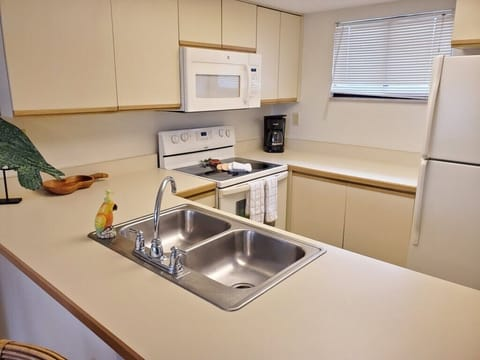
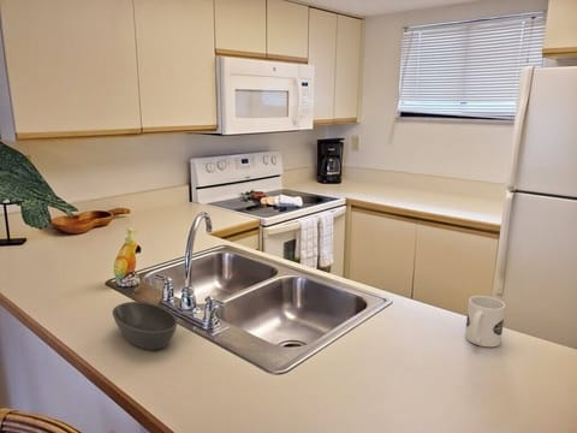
+ bowl (144, 327)
+ mug (482, 322)
